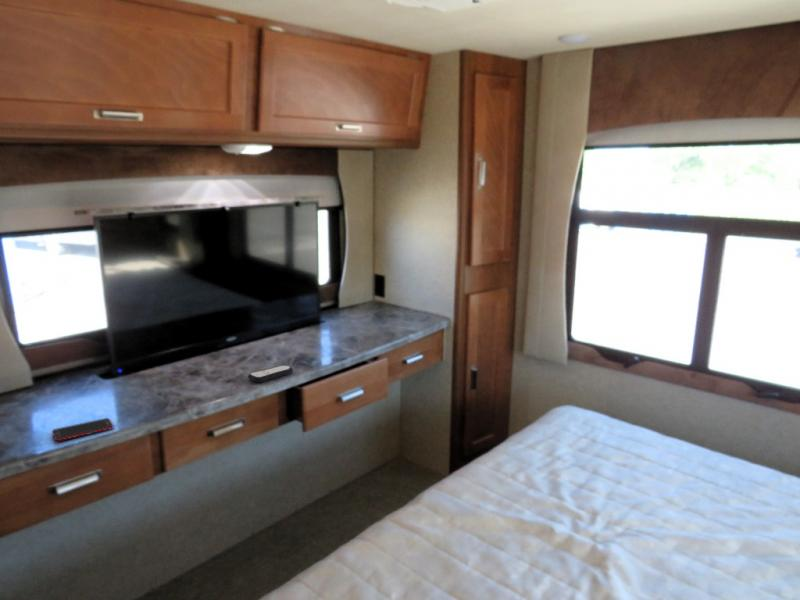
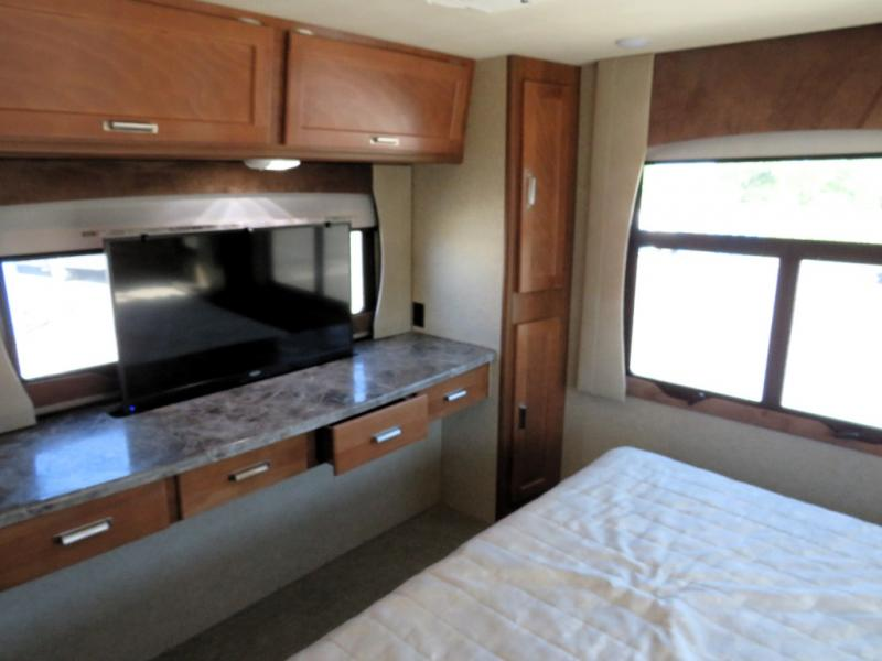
- remote control (271, 373)
- cell phone (83, 429)
